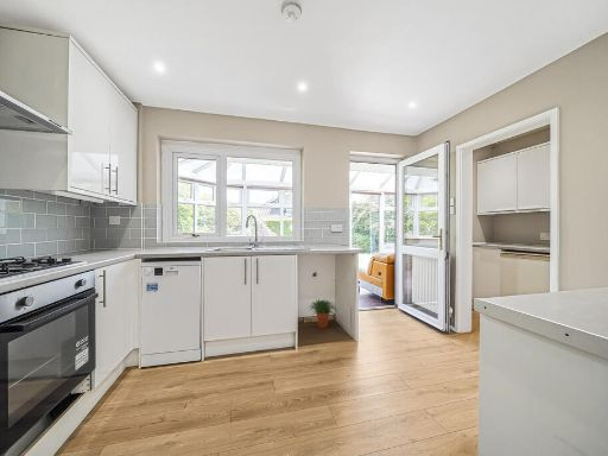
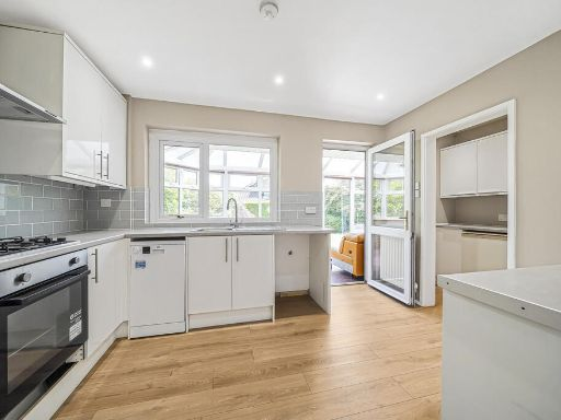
- potted plant (323, 312)
